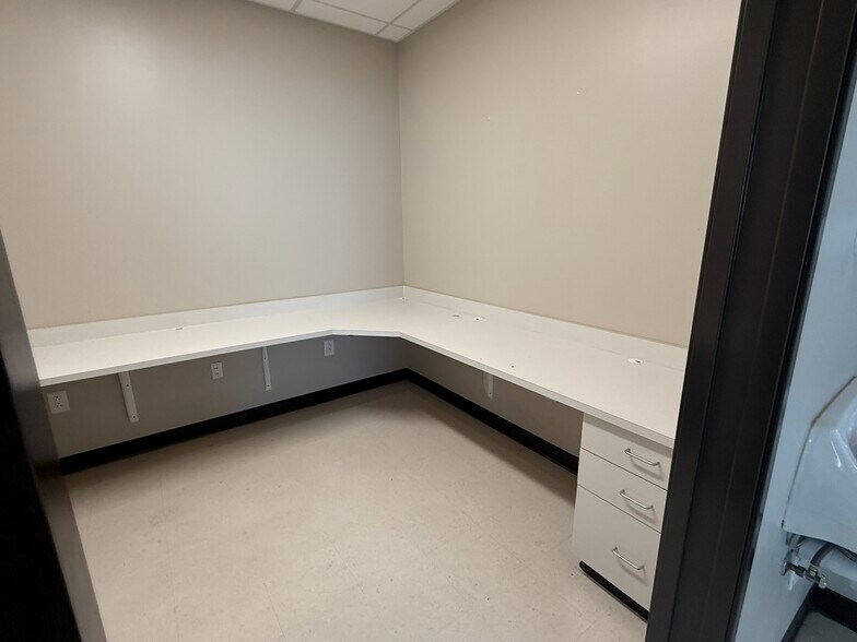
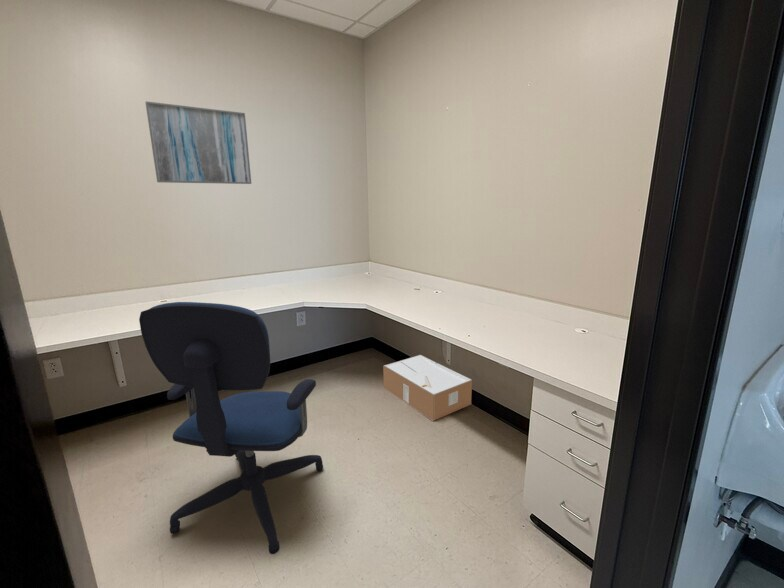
+ wall art (202, 146)
+ office chair (245, 400)
+ cardboard box (425, 380)
